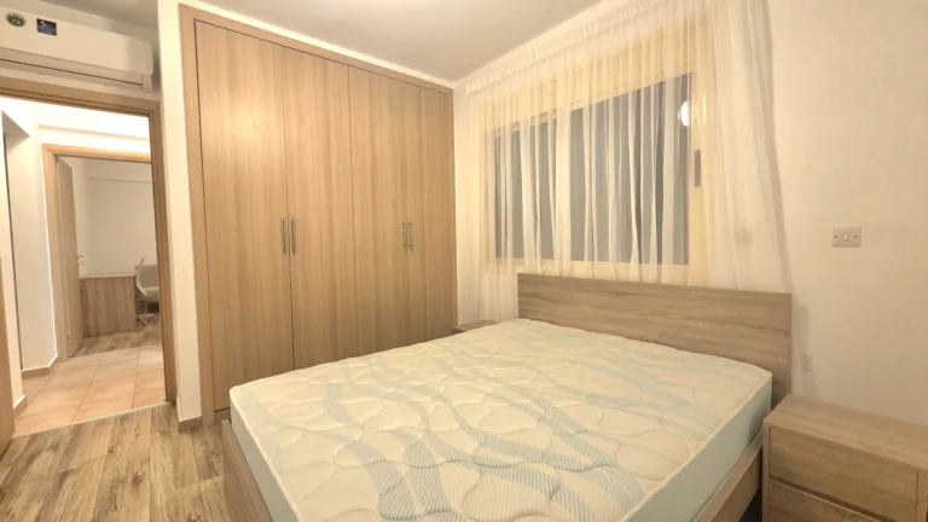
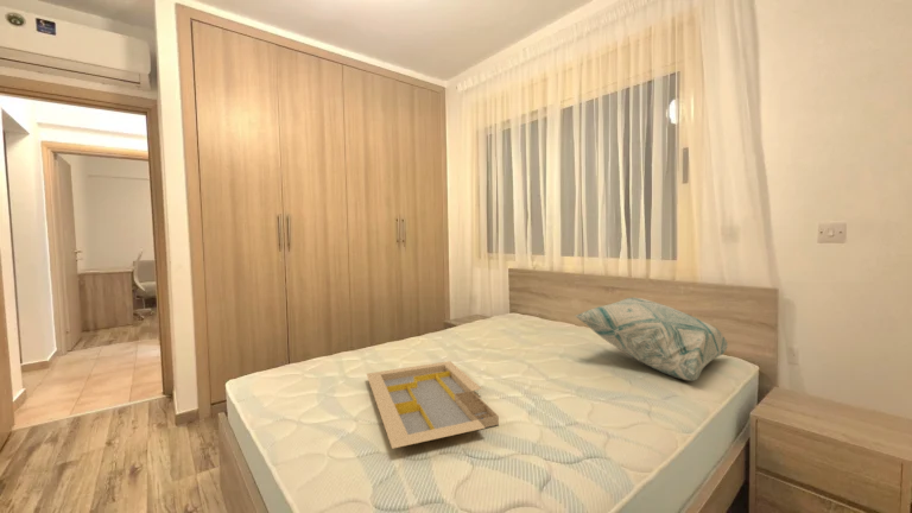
+ decorative pillow (651, 332)
+ serving tray (429, 397)
